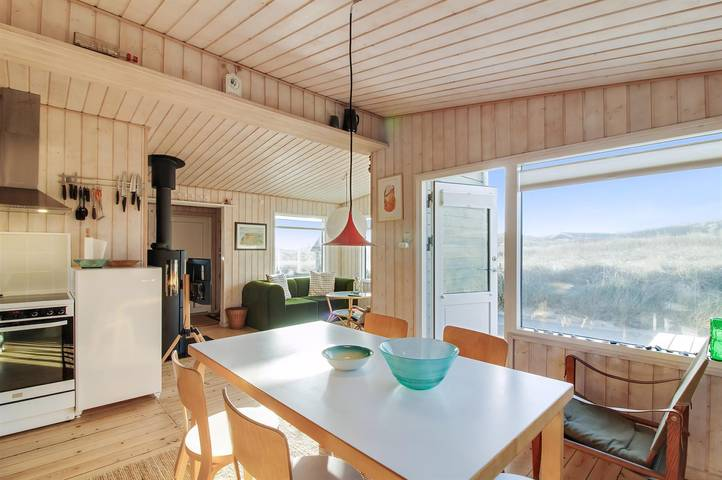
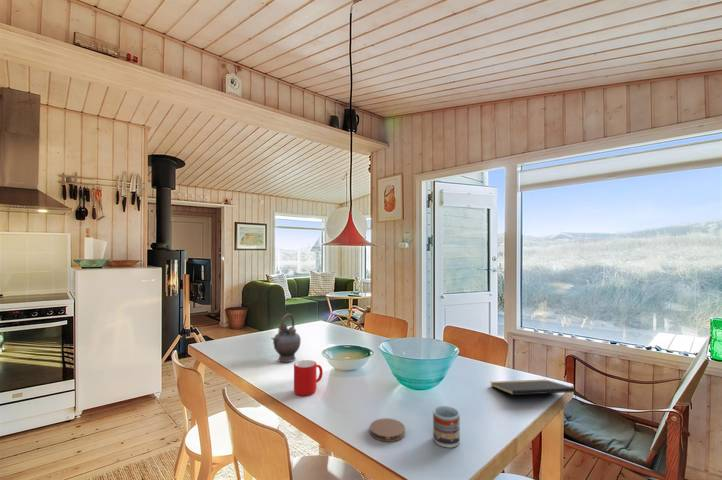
+ coaster (387, 429)
+ teapot (284, 337)
+ cup (447, 423)
+ cup (309, 376)
+ notepad (530, 386)
